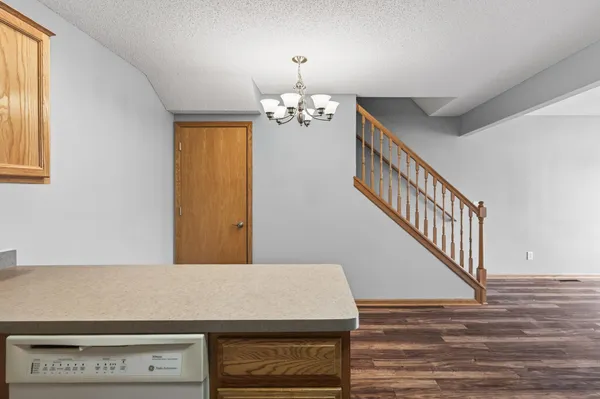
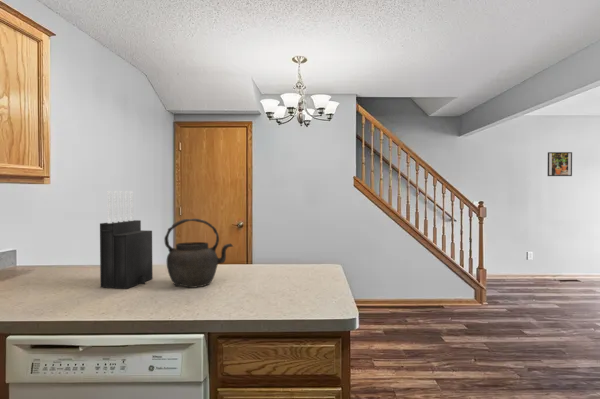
+ kettle (199, 251)
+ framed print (559, 164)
+ knife block (130, 237)
